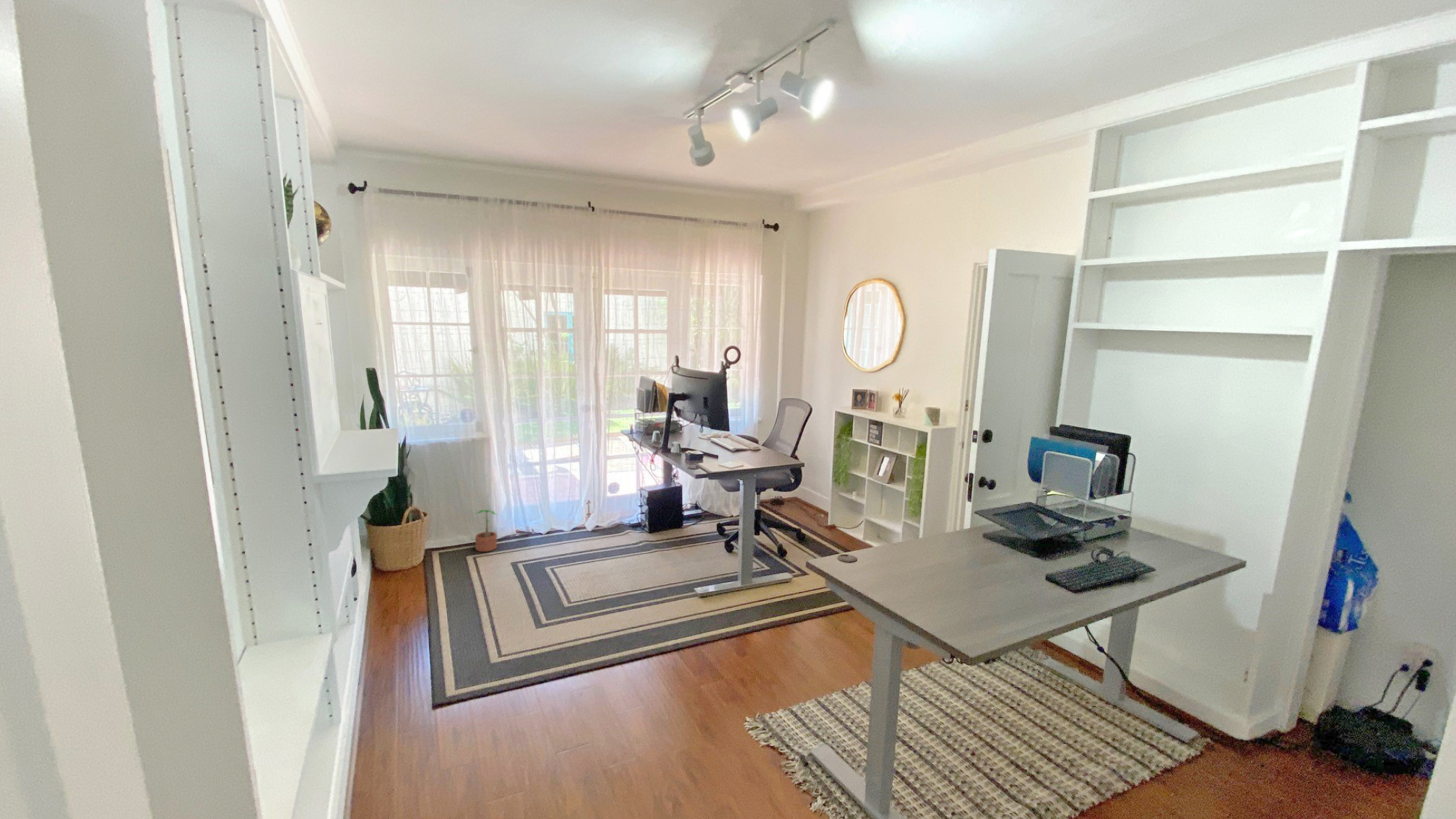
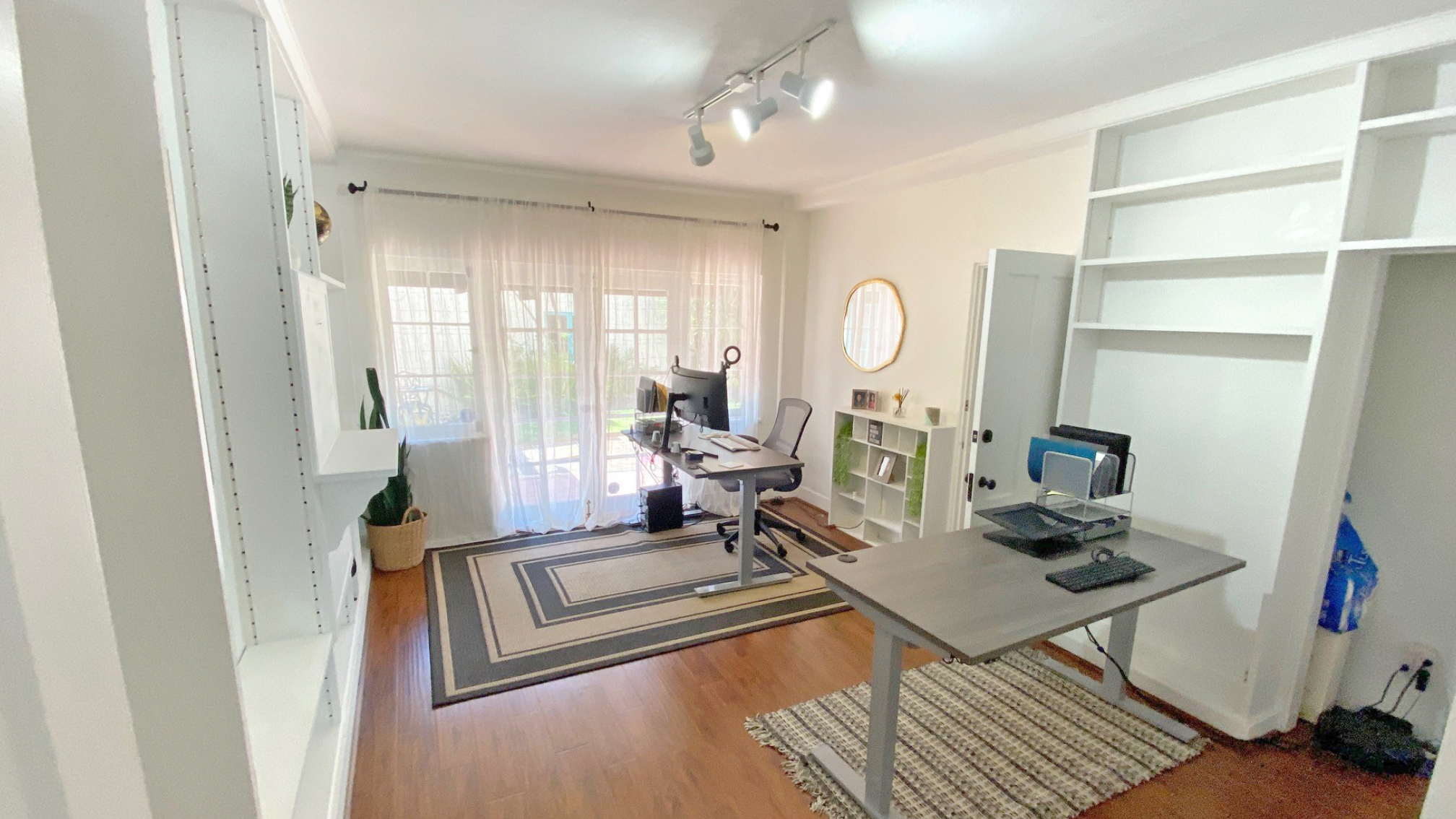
- potted plant (486, 529)
